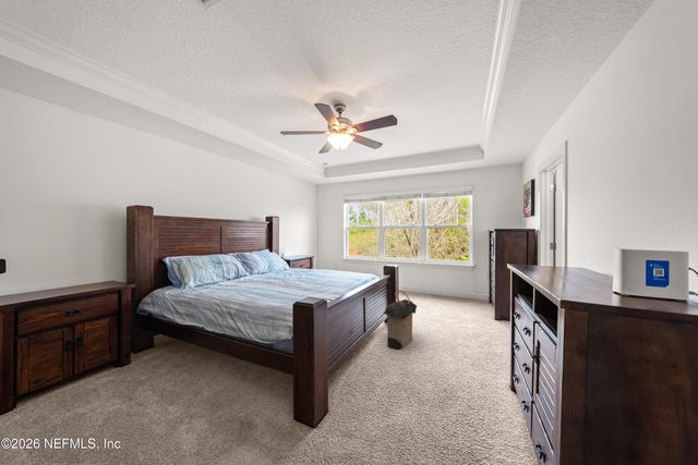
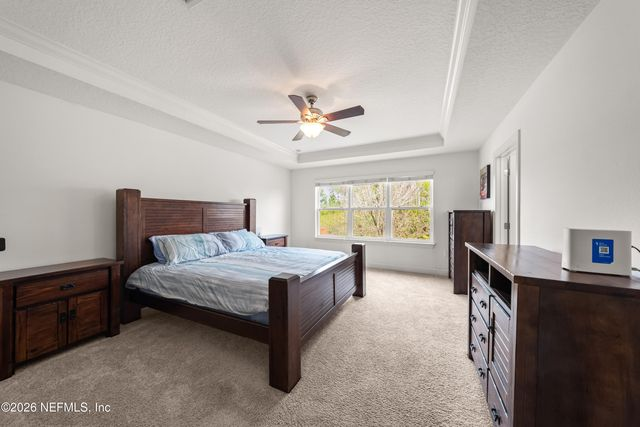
- laundry hamper (400, 317)
